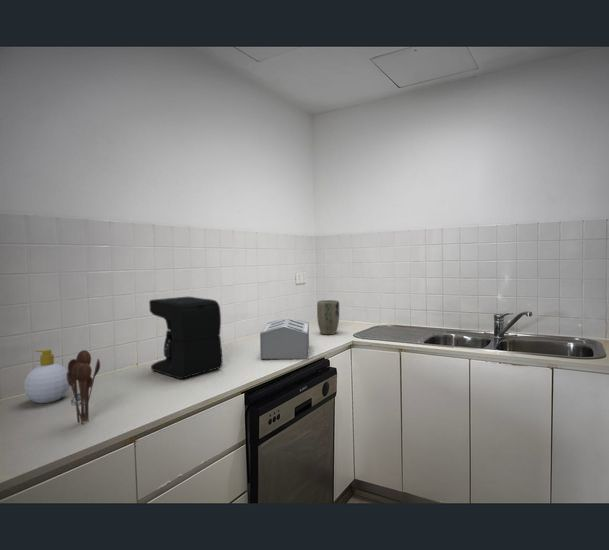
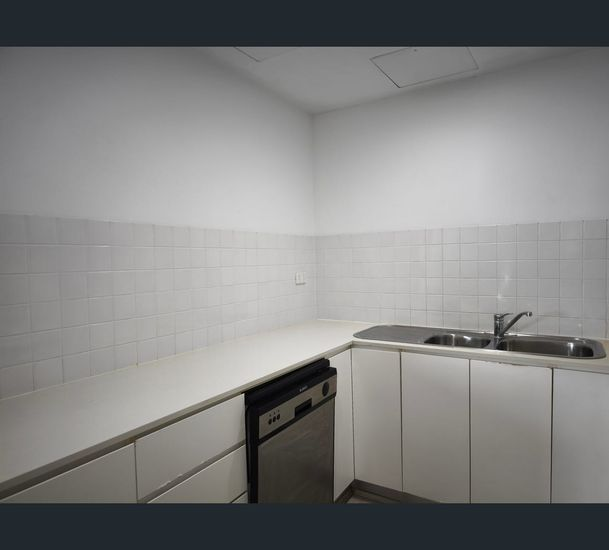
- utensil holder (83, 387)
- soap bottle (47, 375)
- coffee maker (184, 334)
- toaster (286, 336)
- plant pot (328, 317)
